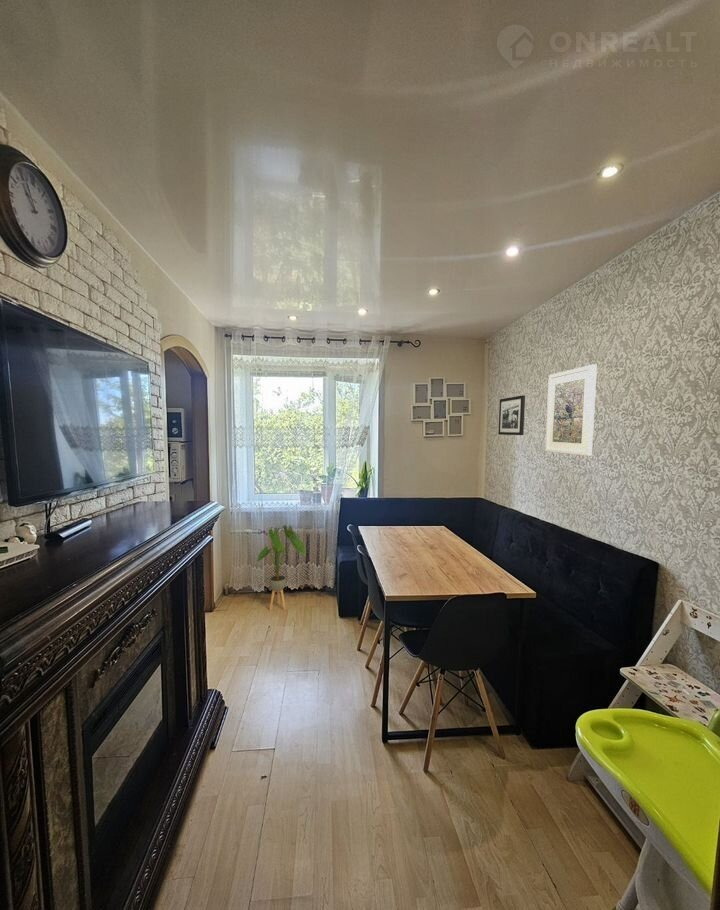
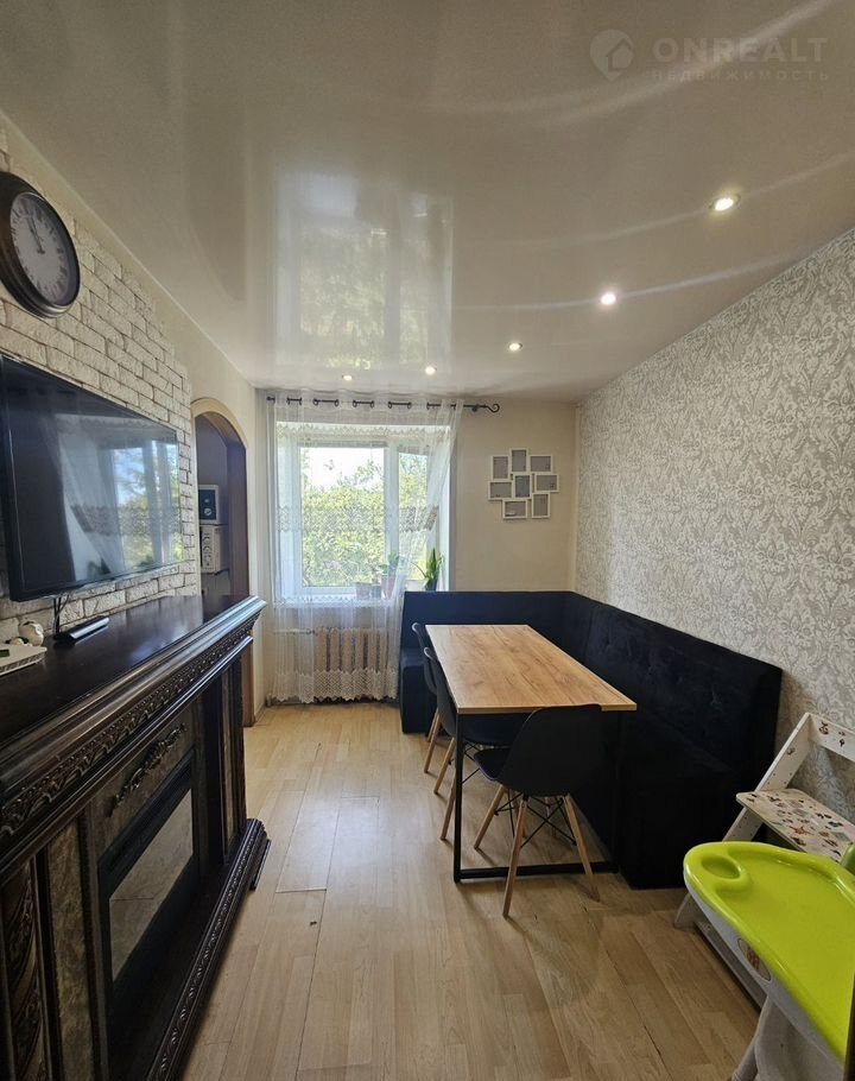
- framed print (568, 412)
- picture frame (510, 416)
- house plant (280, 567)
